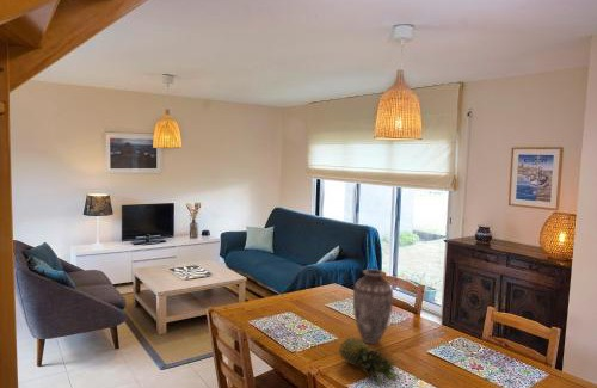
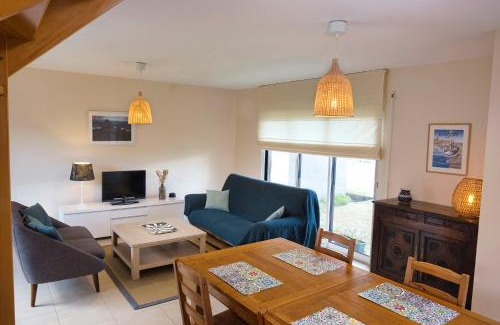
- vase (371, 306)
- fruit (367, 358)
